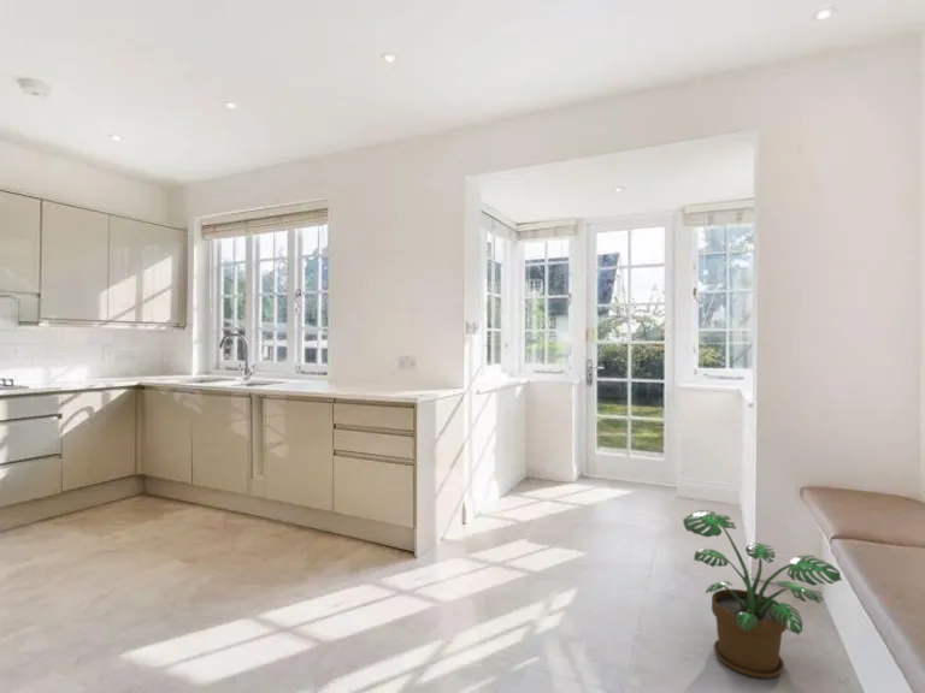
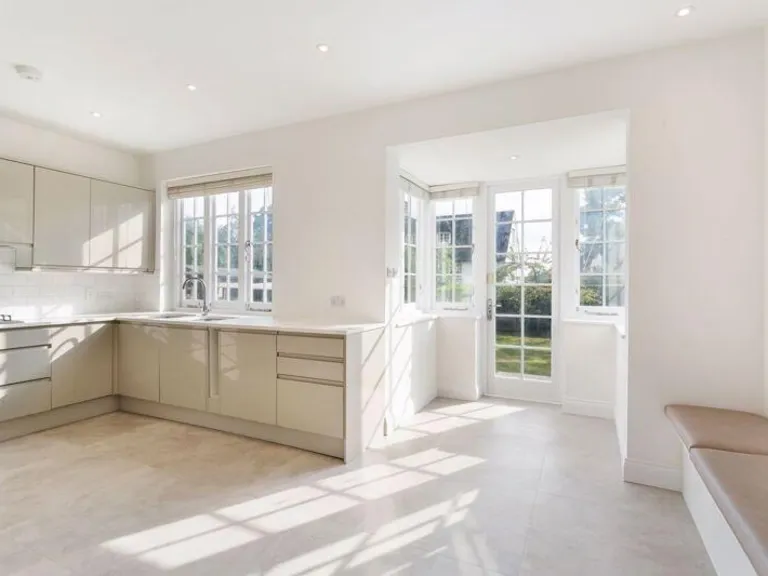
- potted plant (752, 590)
